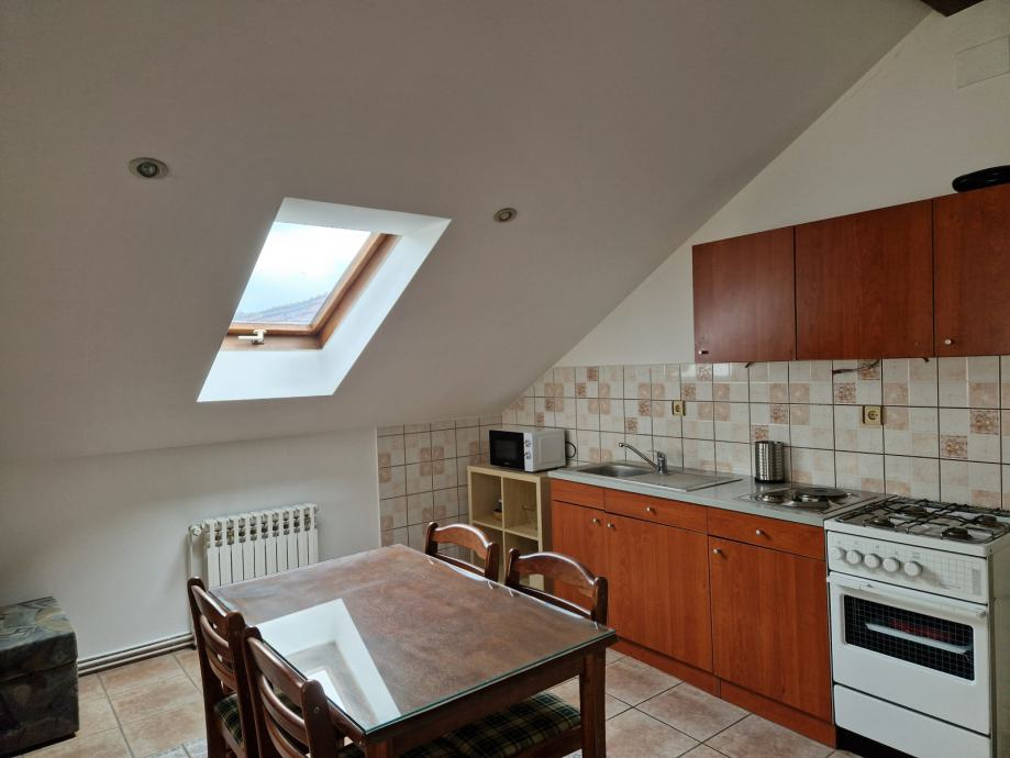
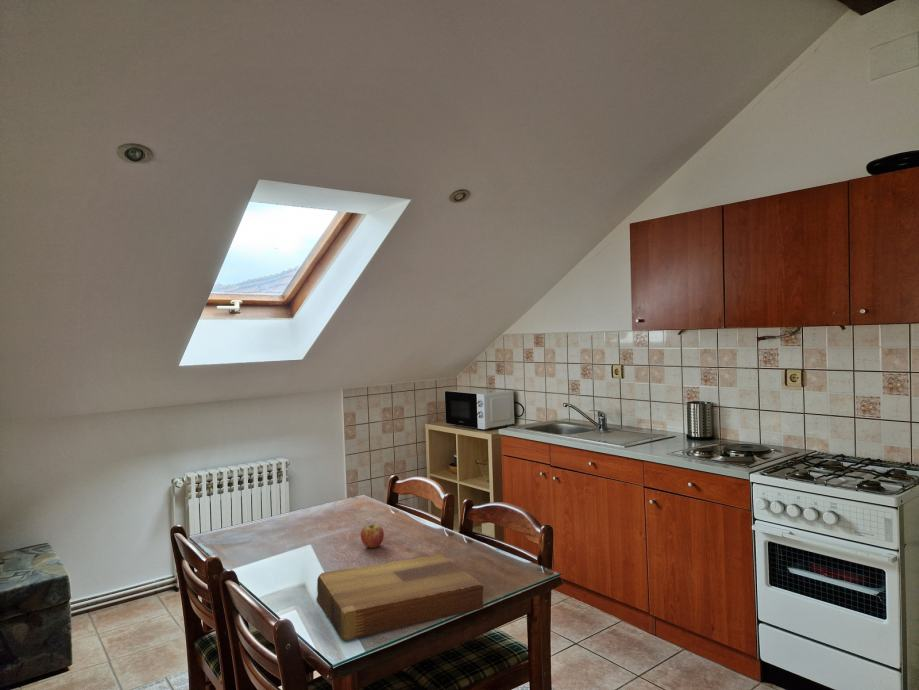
+ cutting board (397, 589)
+ fruit (372, 535)
